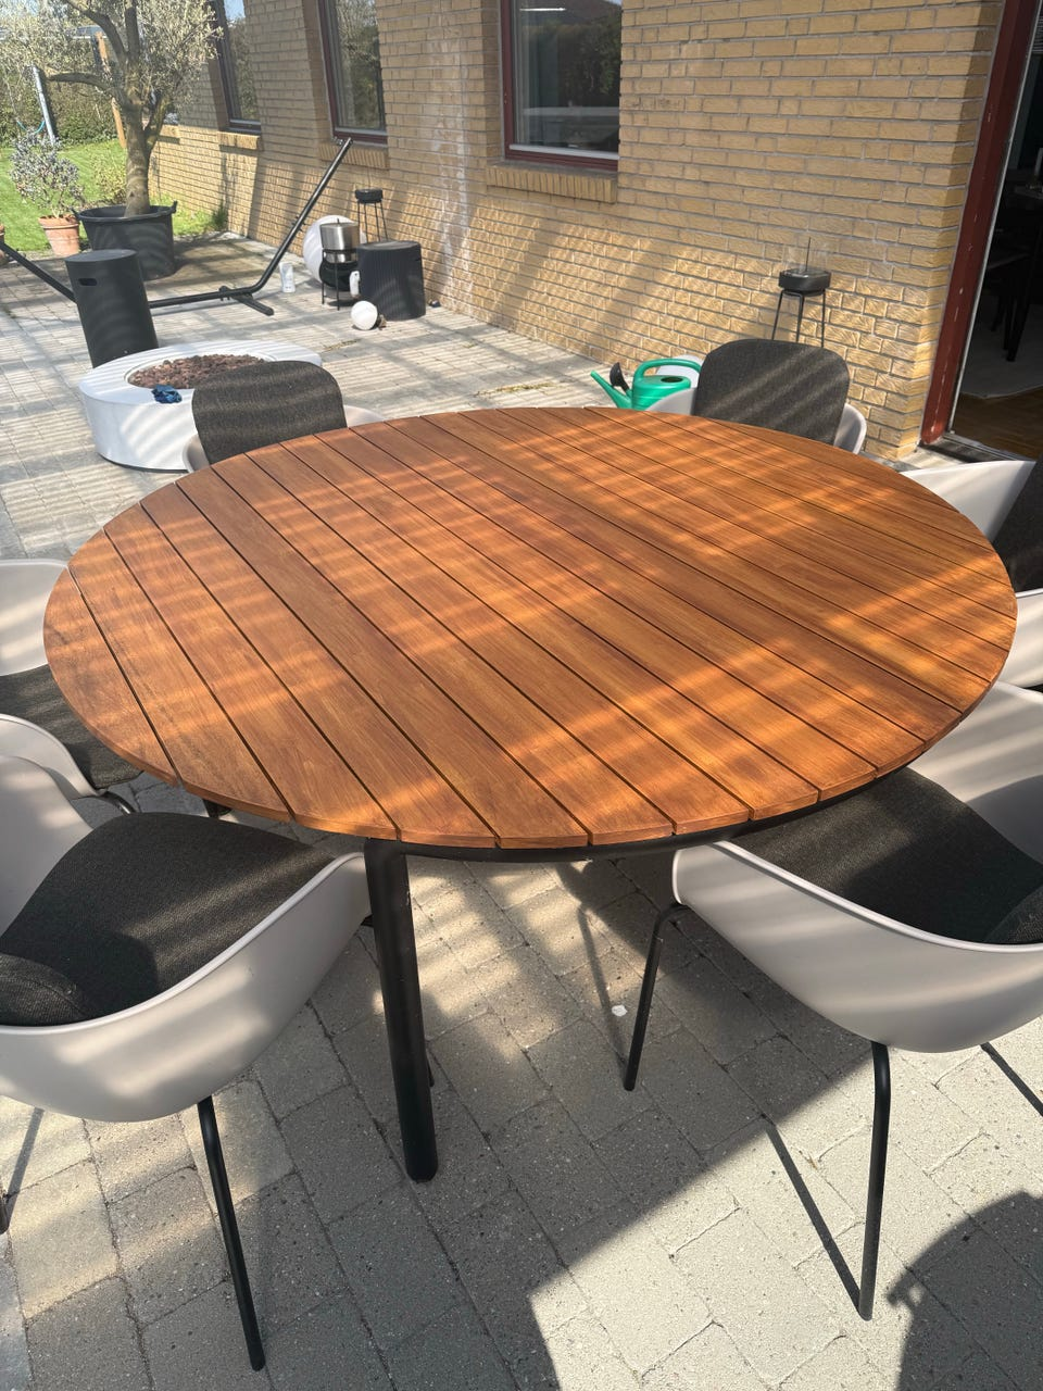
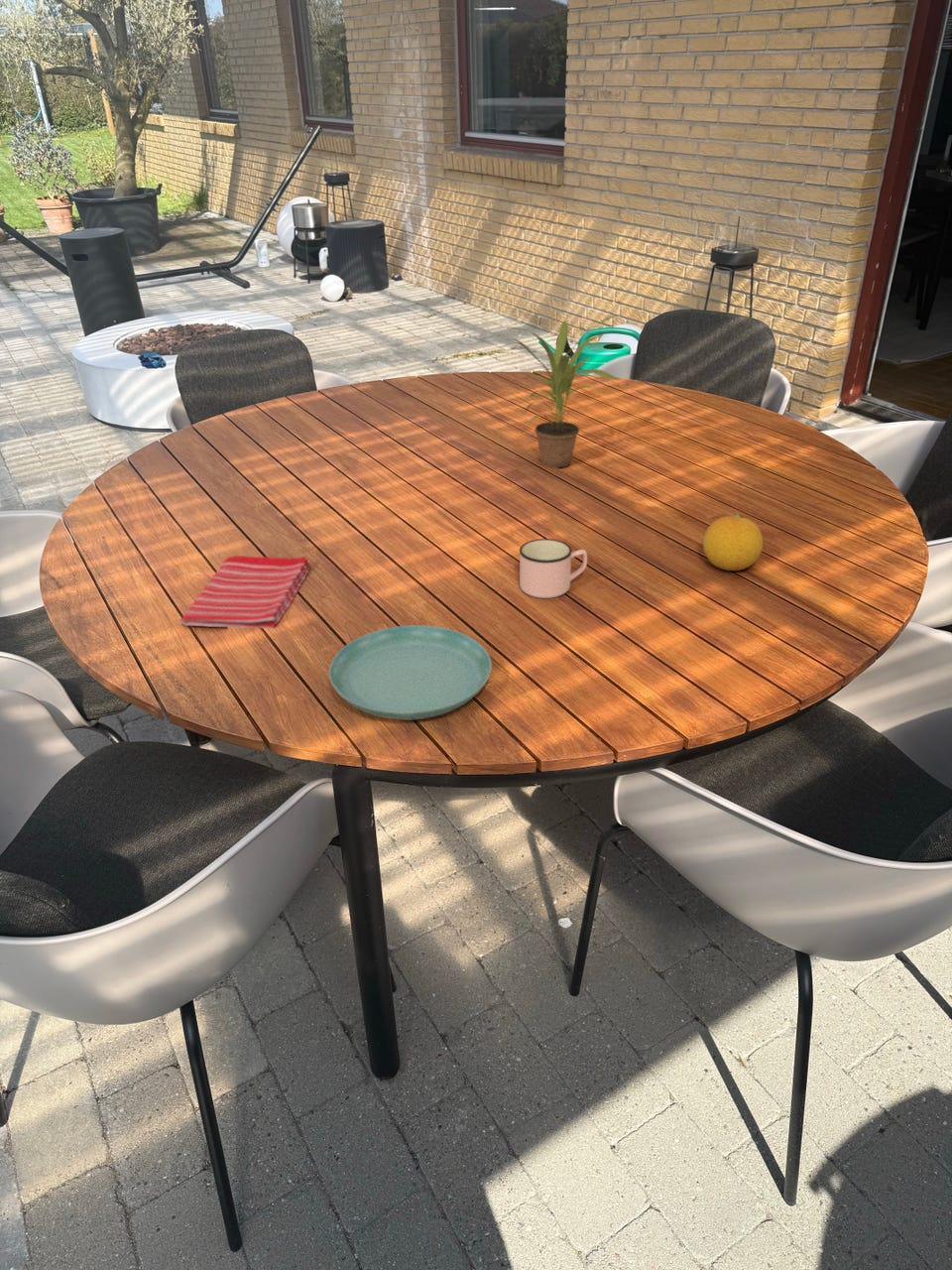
+ dish towel (249, 589)
+ saucer (411, 674)
+ mug (552, 568)
+ fruit (732, 543)
+ potted plant (554, 392)
